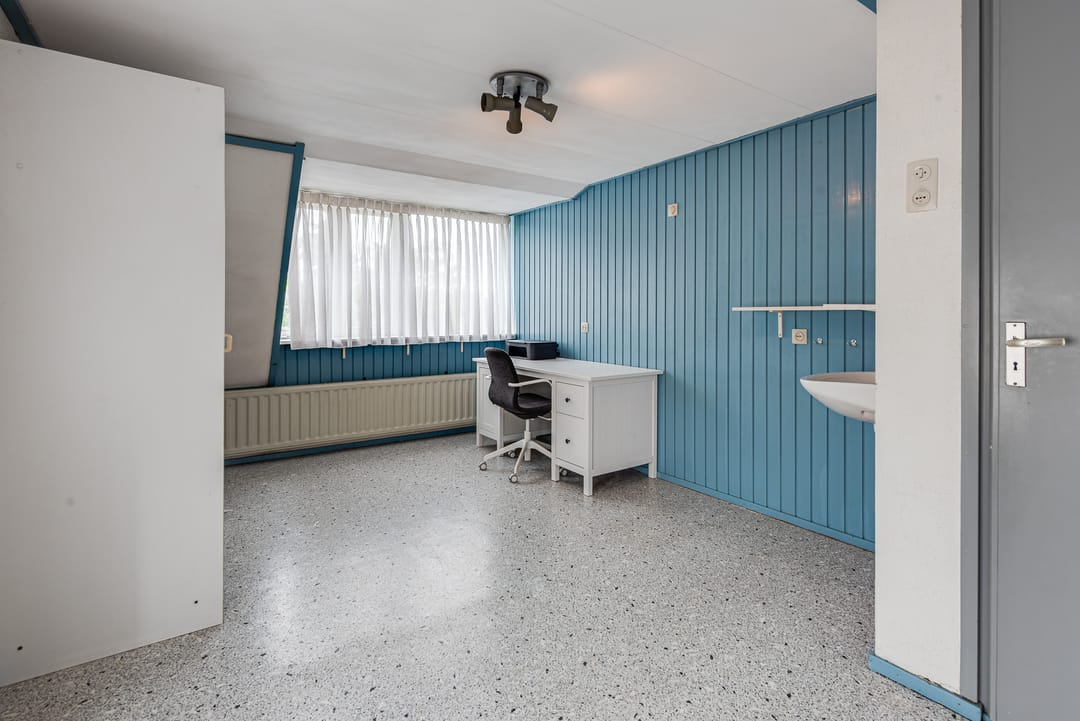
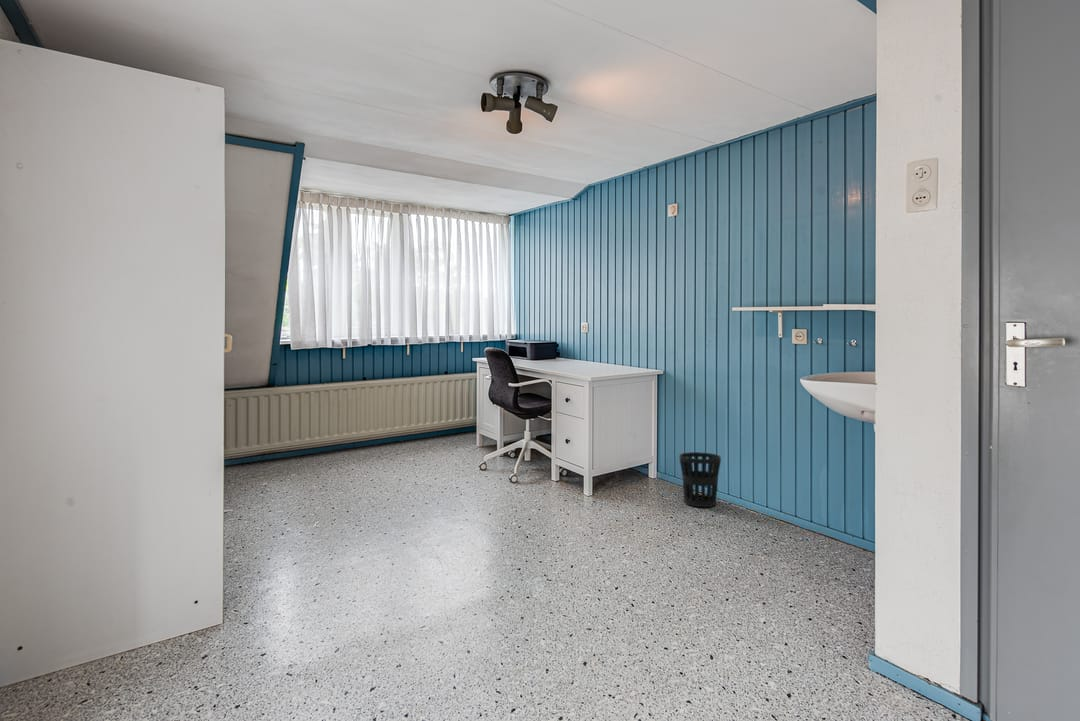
+ wastebasket (700, 479)
